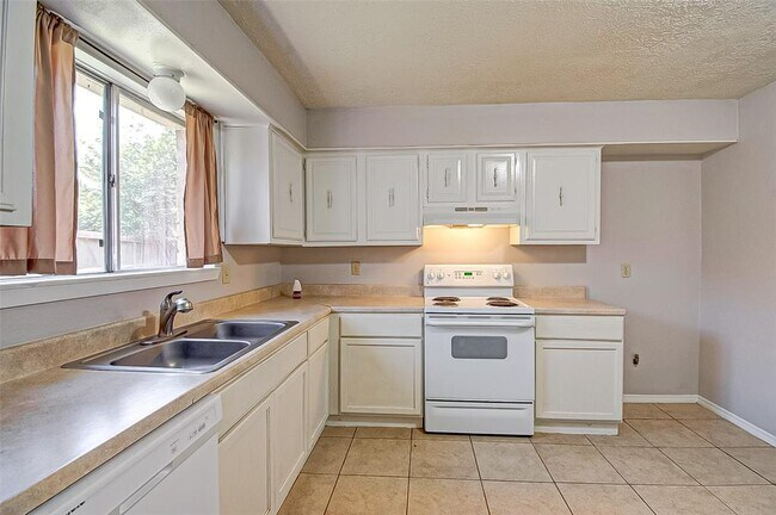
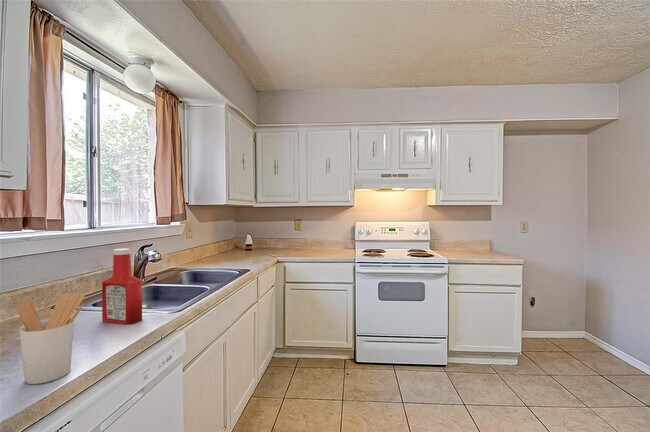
+ utensil holder (56, 333)
+ soap bottle (122, 284)
